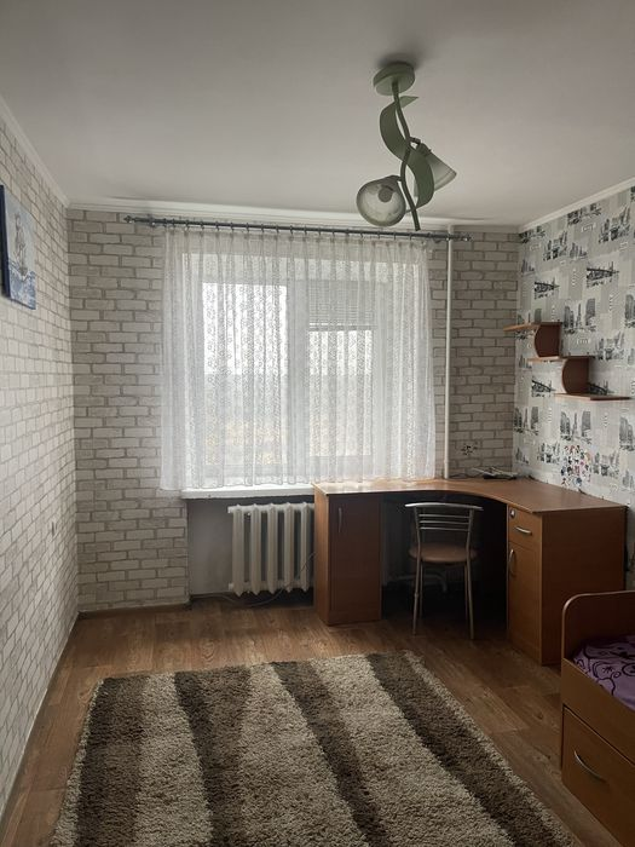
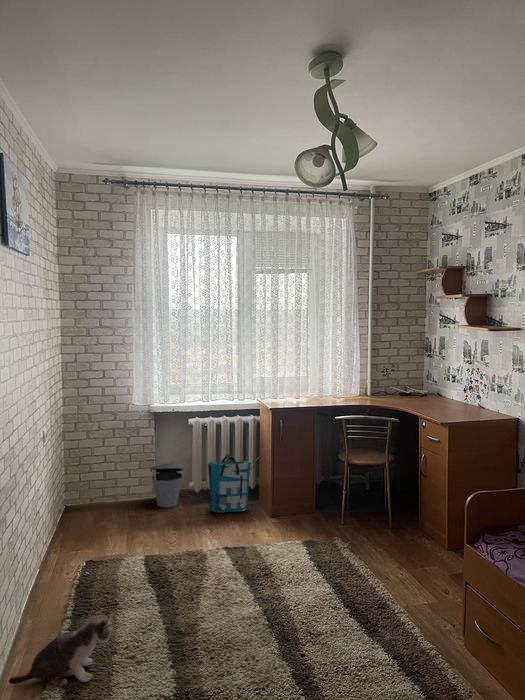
+ trash can (167, 482)
+ plush toy (63, 647)
+ tote bag (228, 481)
